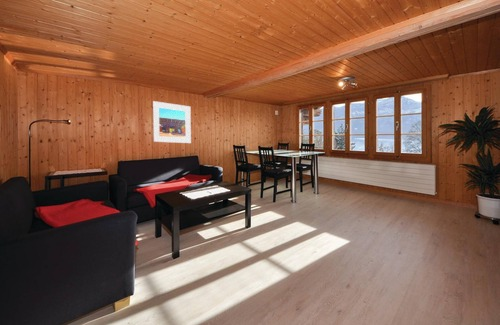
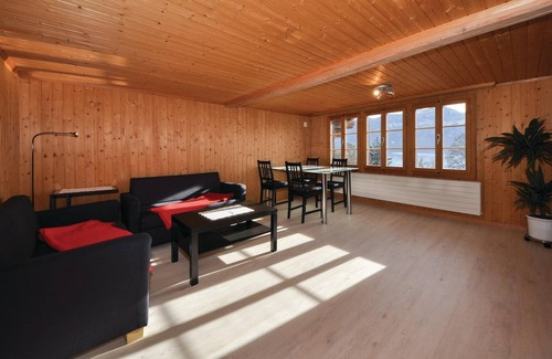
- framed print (172, 123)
